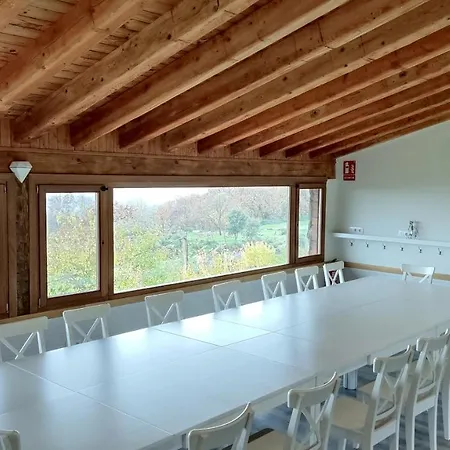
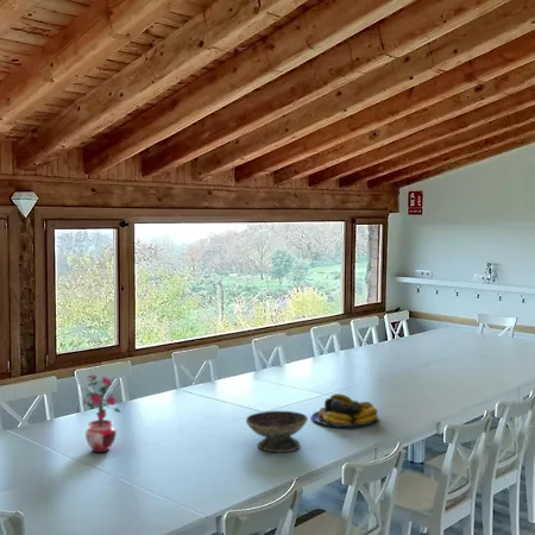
+ fruit bowl (344, 407)
+ decorative bowl (276, 430)
+ potted plant (102, 411)
